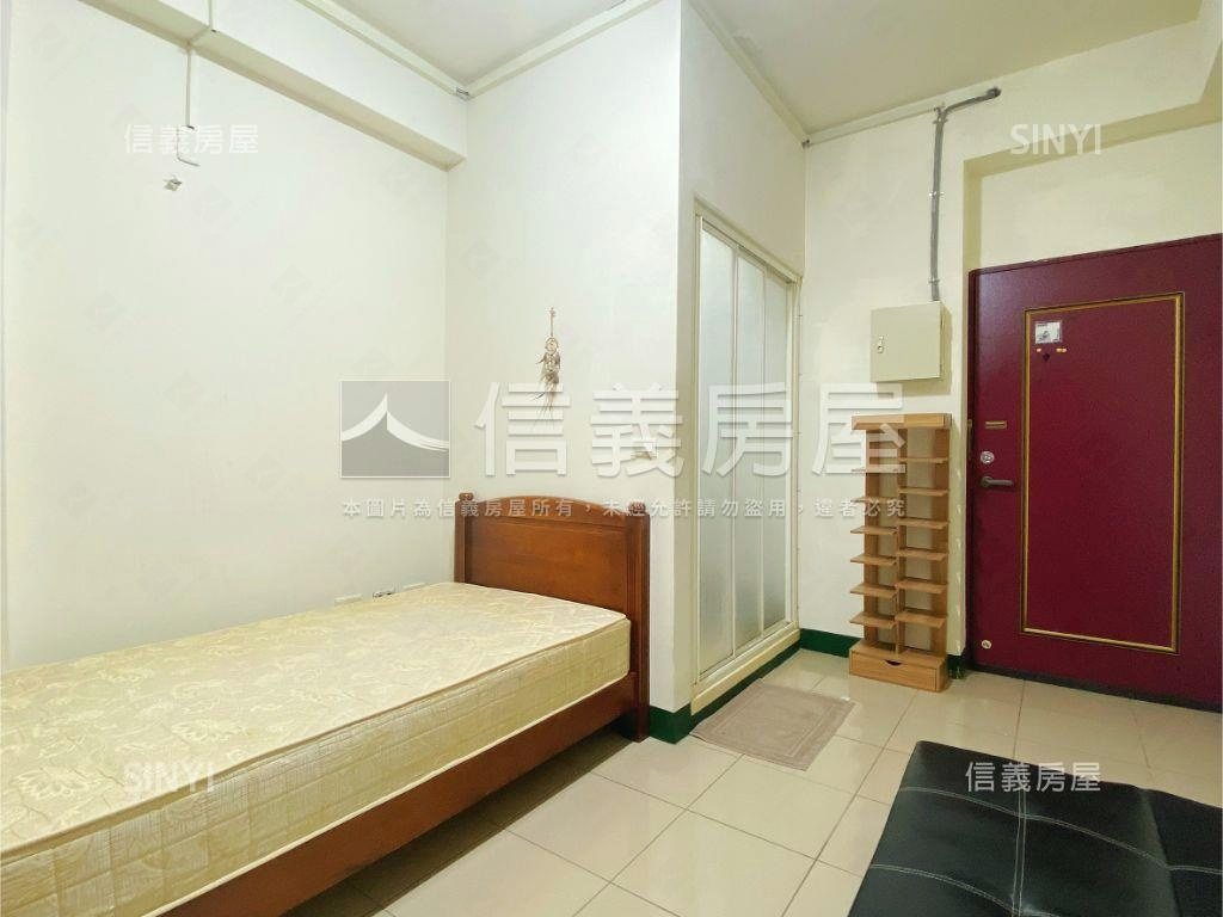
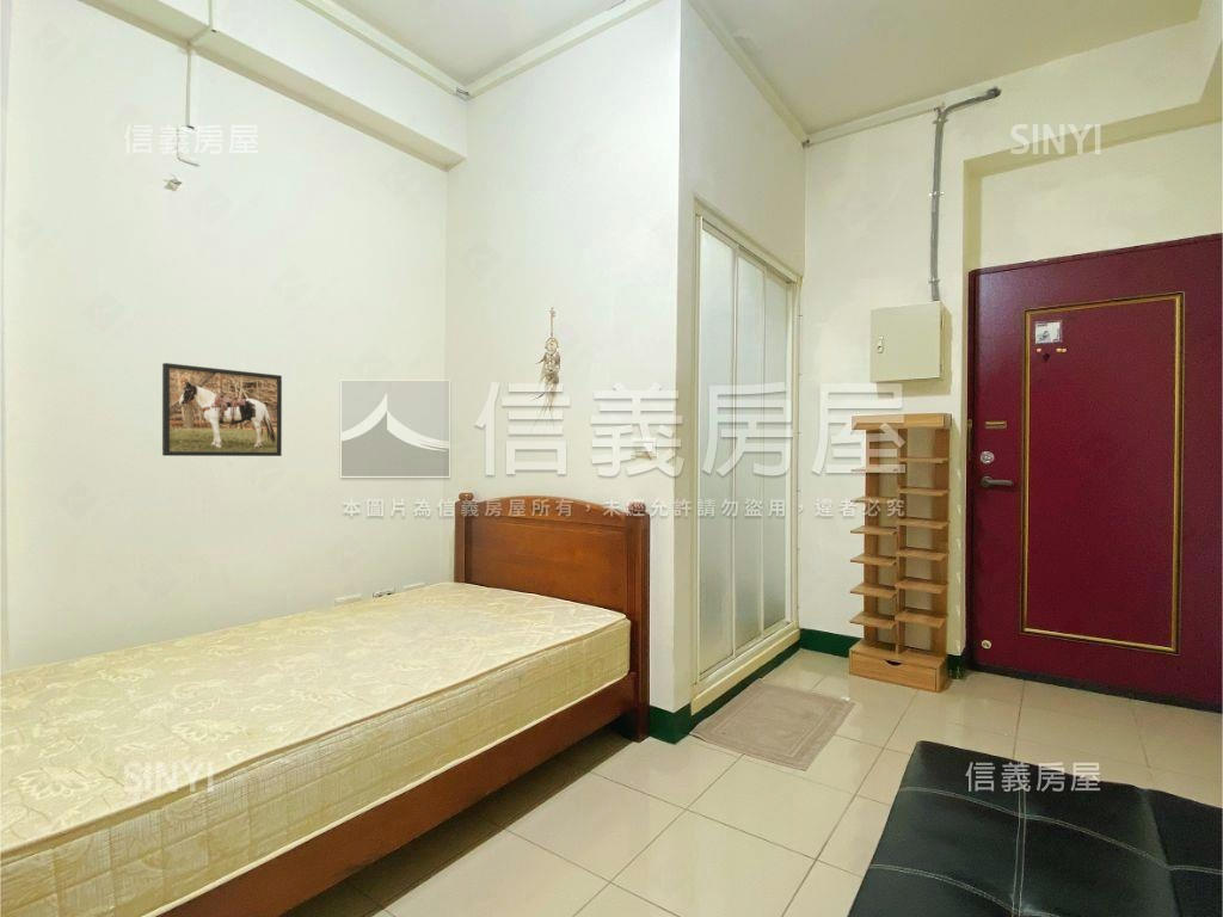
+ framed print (226, 412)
